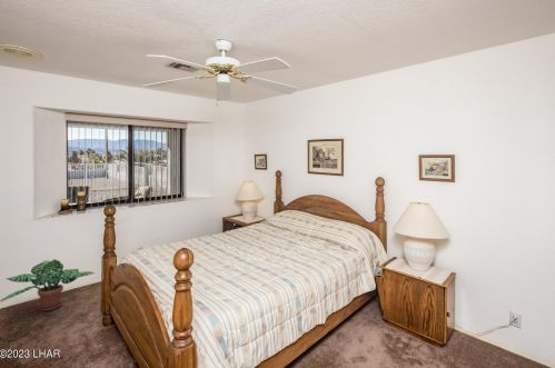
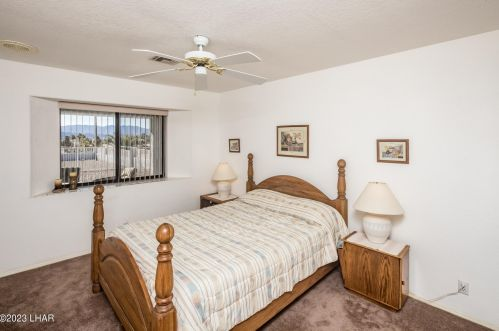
- potted plant (48, 280)
